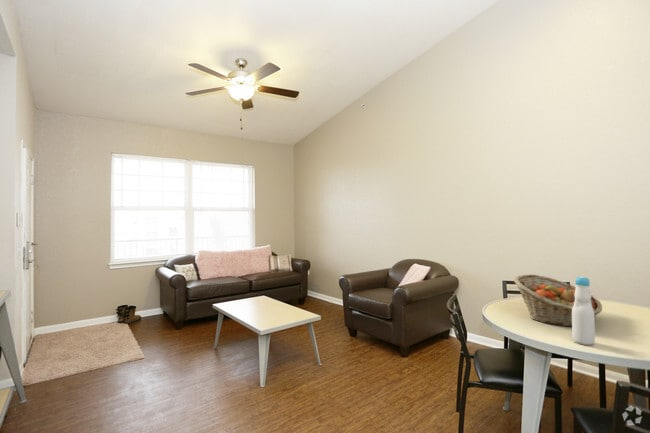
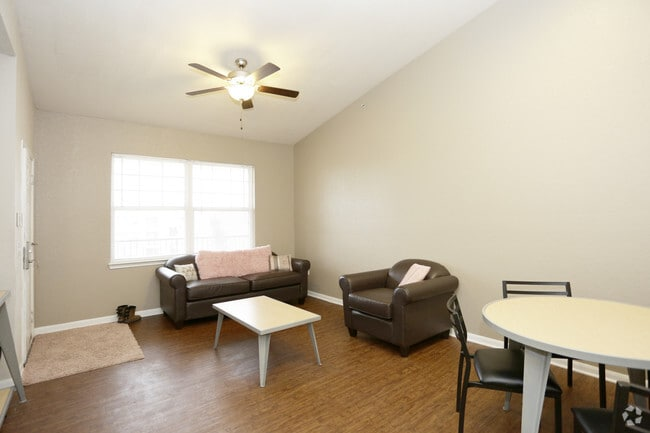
- bottle (582, 309)
- fruit basket (556, 298)
